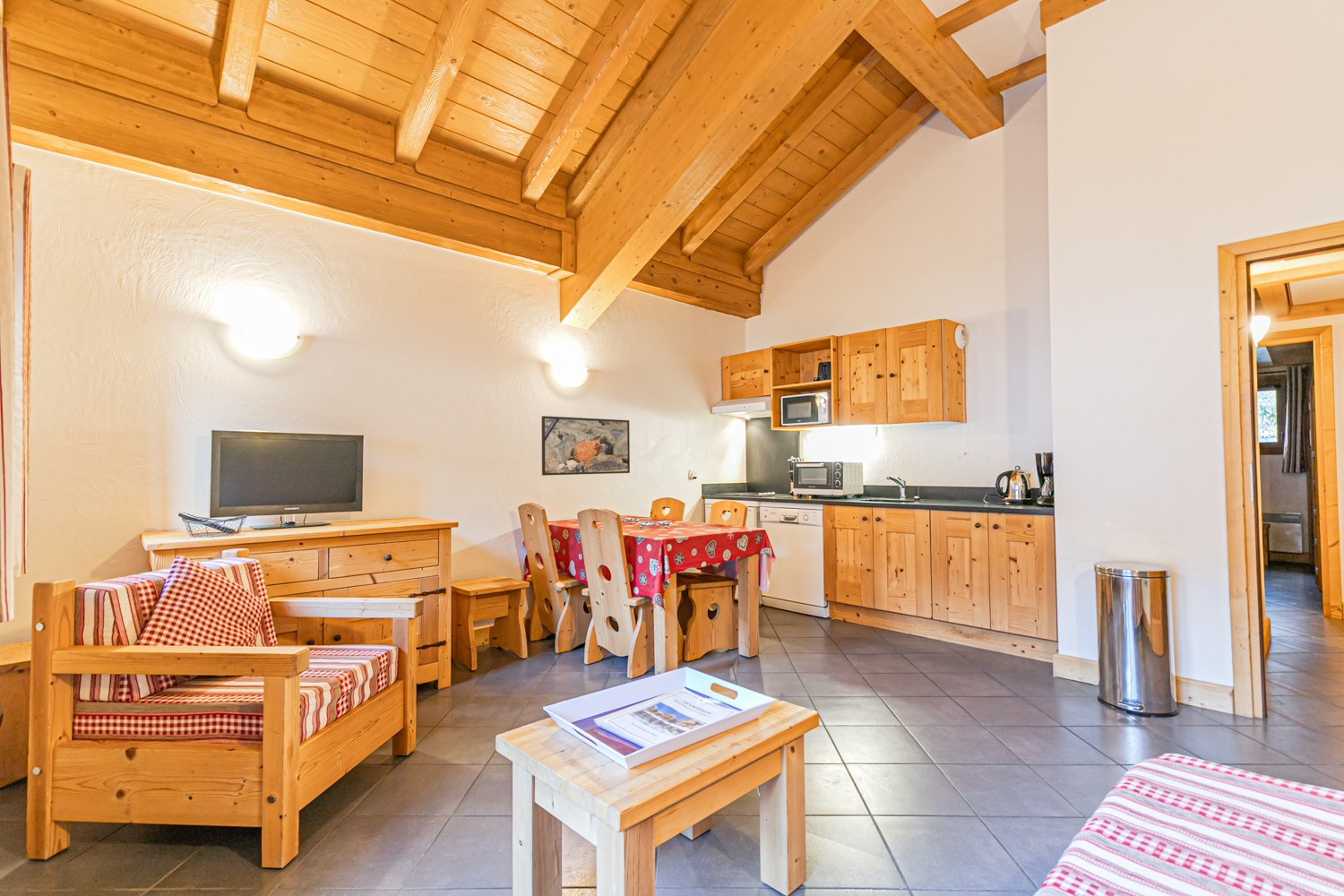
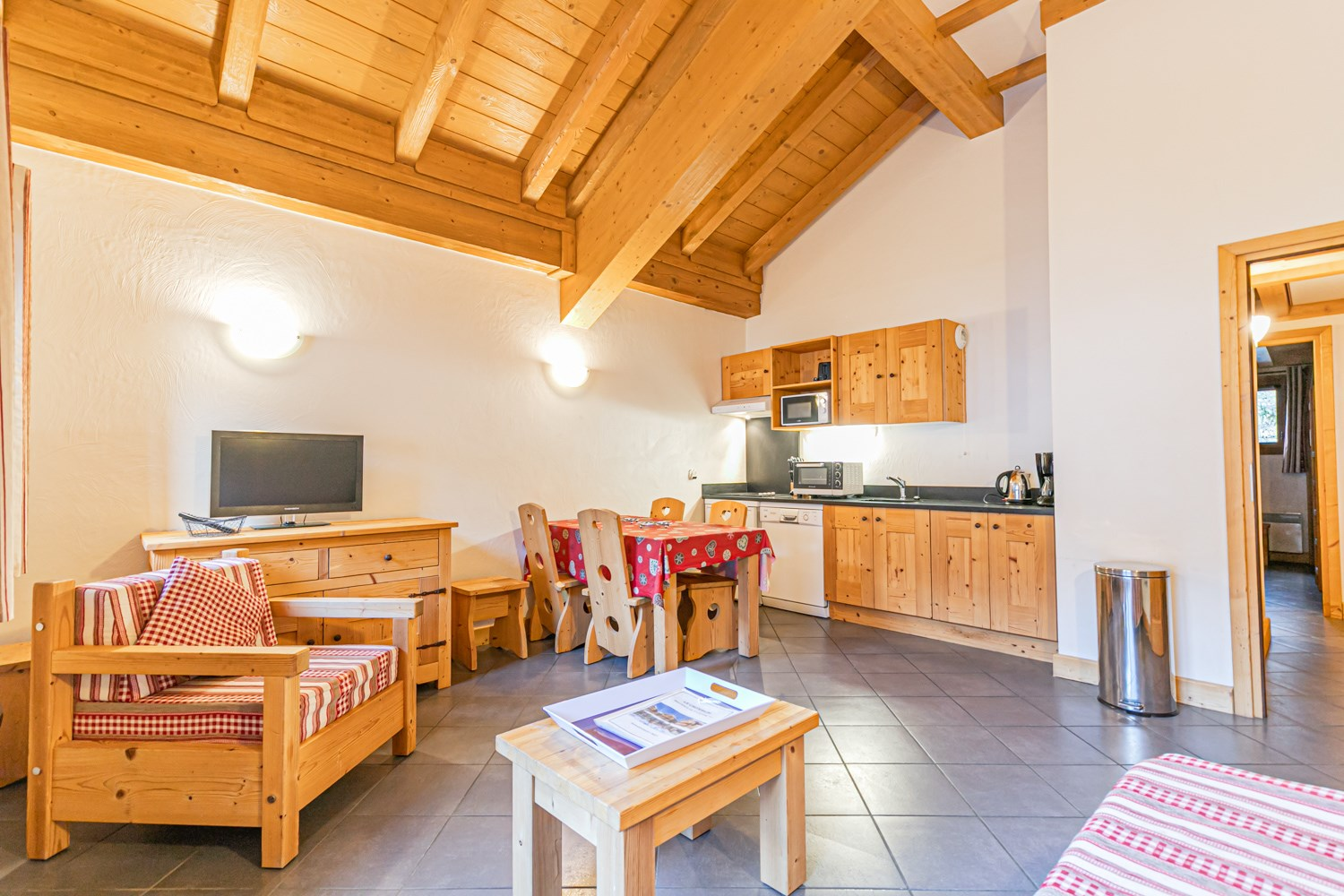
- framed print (588, 446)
